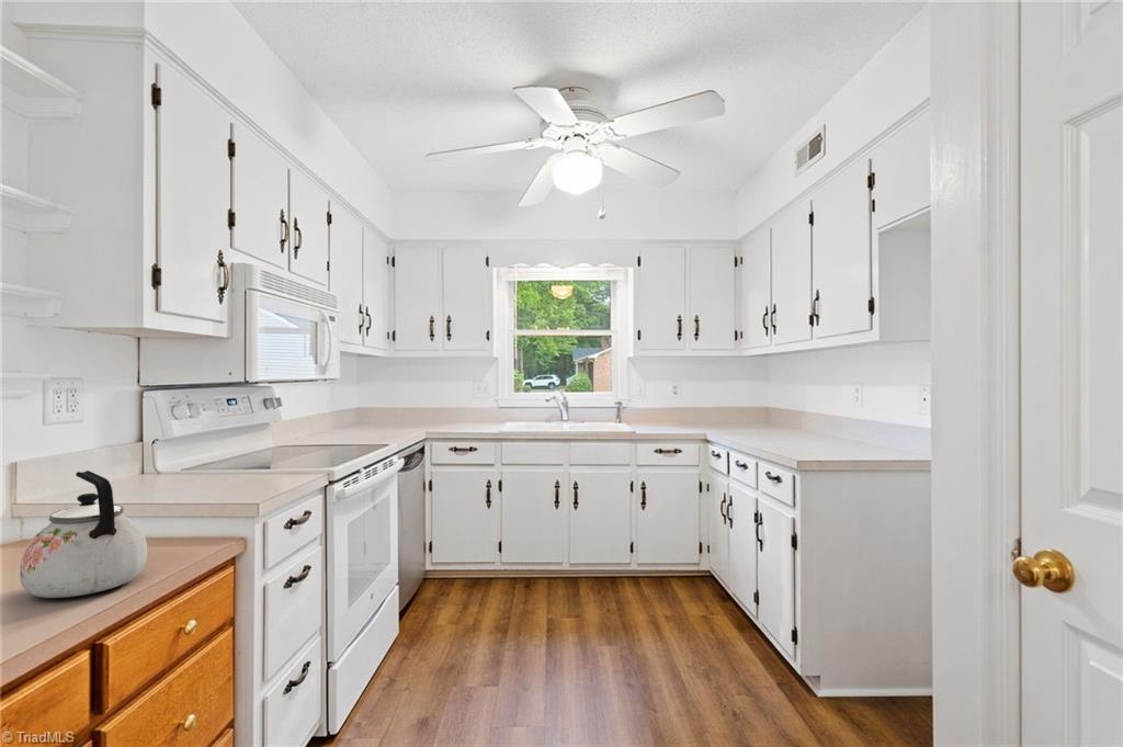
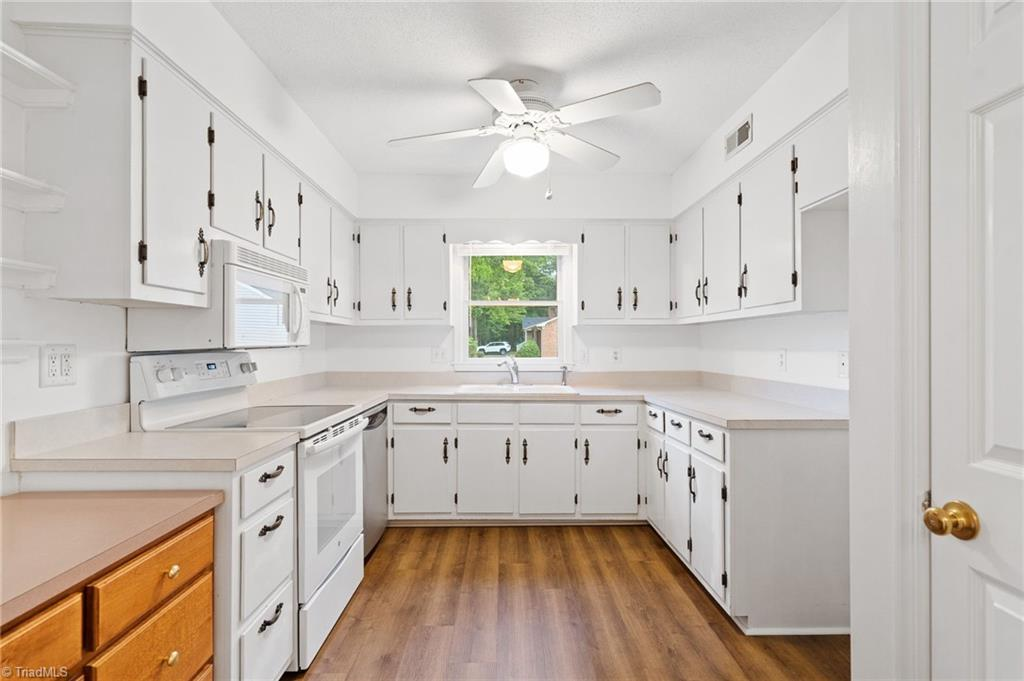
- kettle (87, 529)
